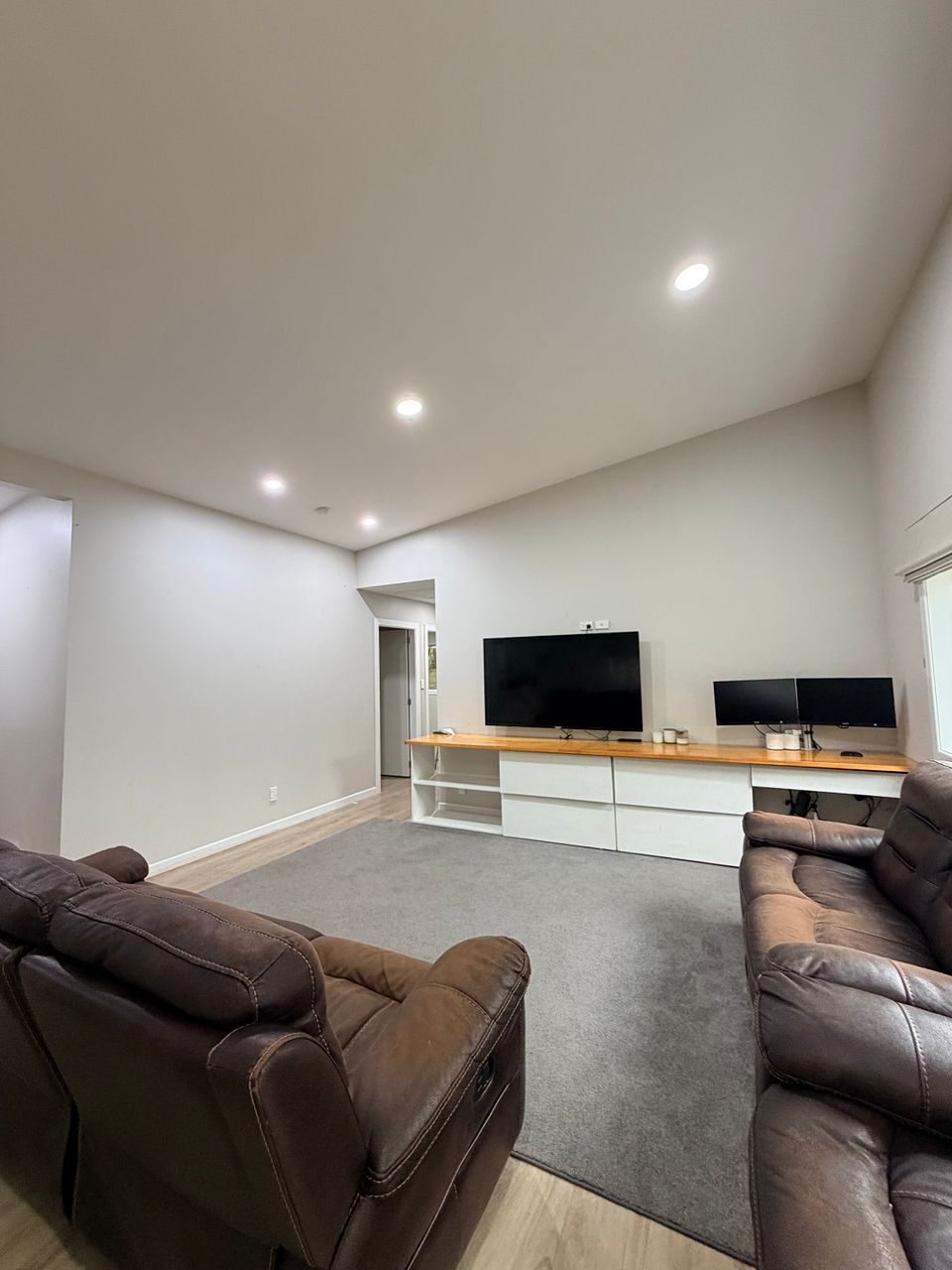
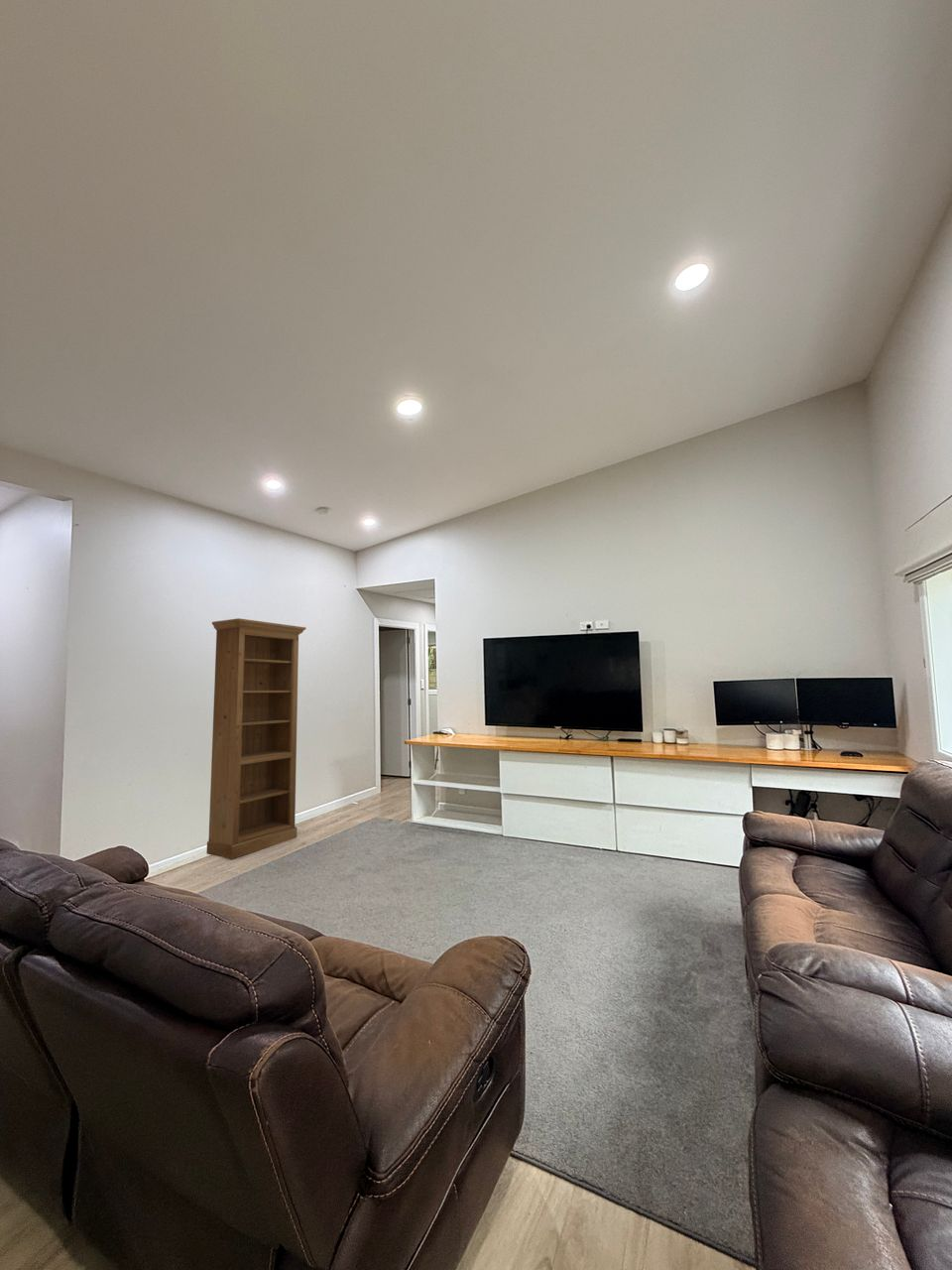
+ bookshelf (258, 732)
